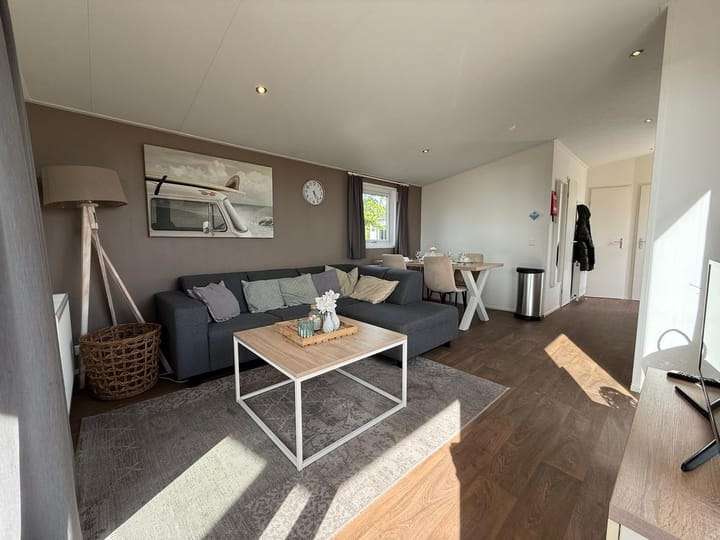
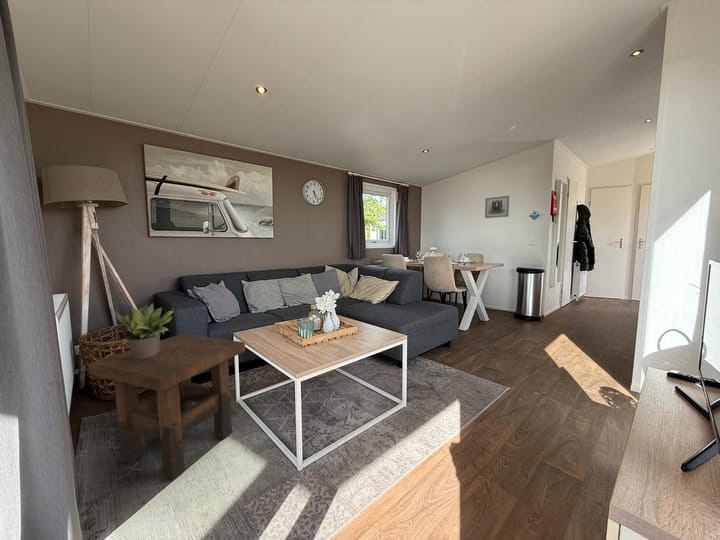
+ side table (177, 399)
+ wall art (496, 207)
+ potted plant (146, 329)
